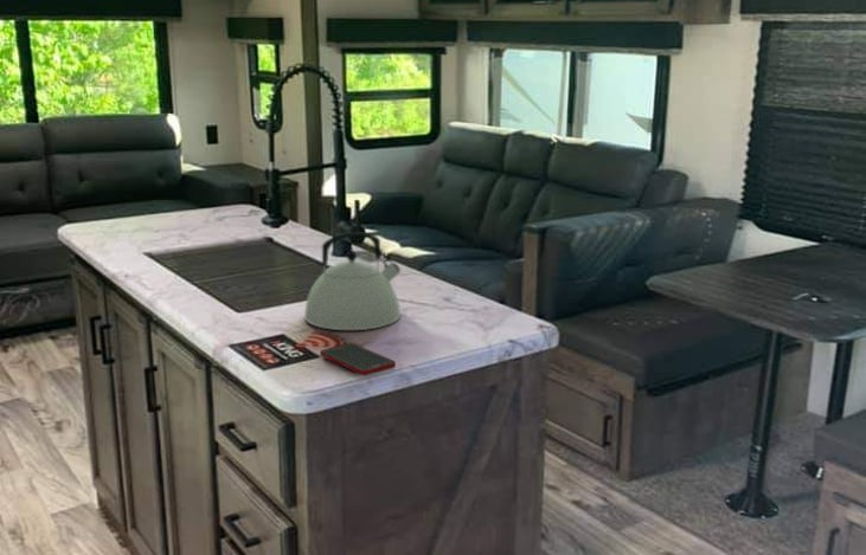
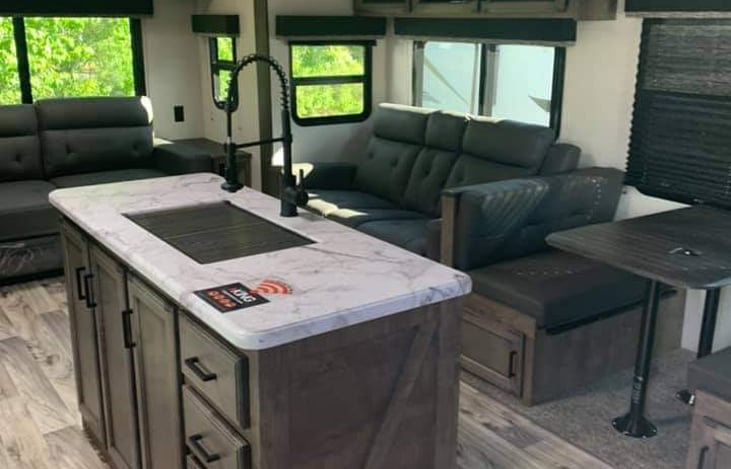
- kettle (353, 275)
- cell phone (357, 359)
